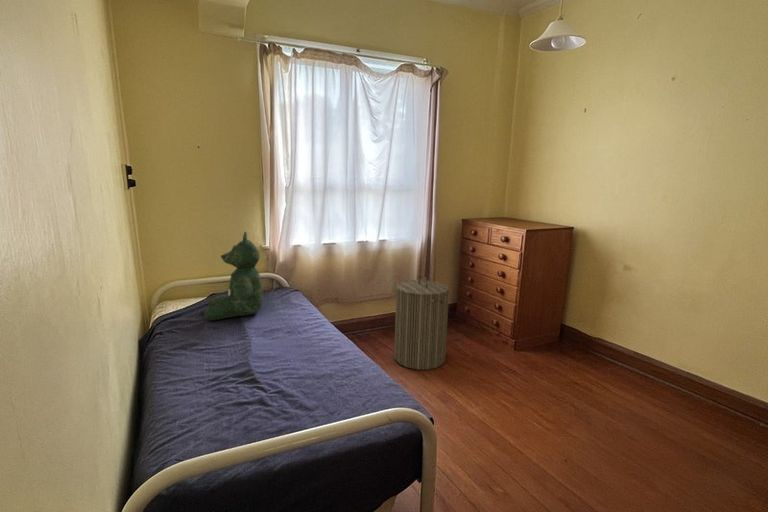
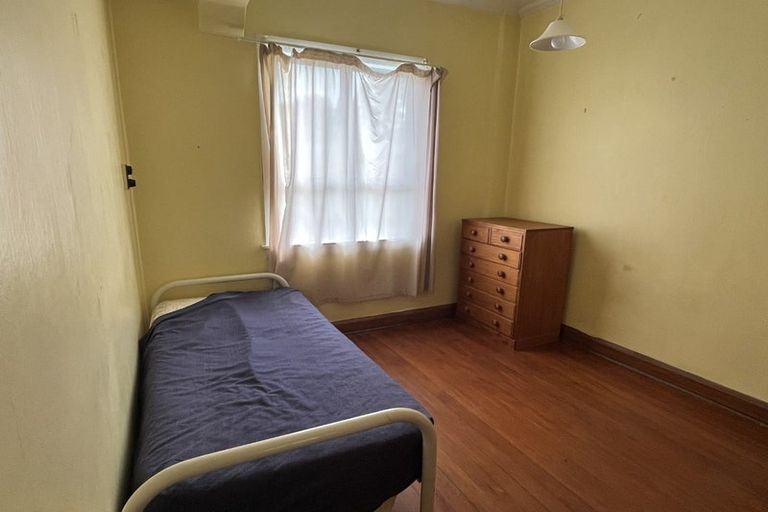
- laundry hamper (421, 317)
- teddy bear (233, 274)
